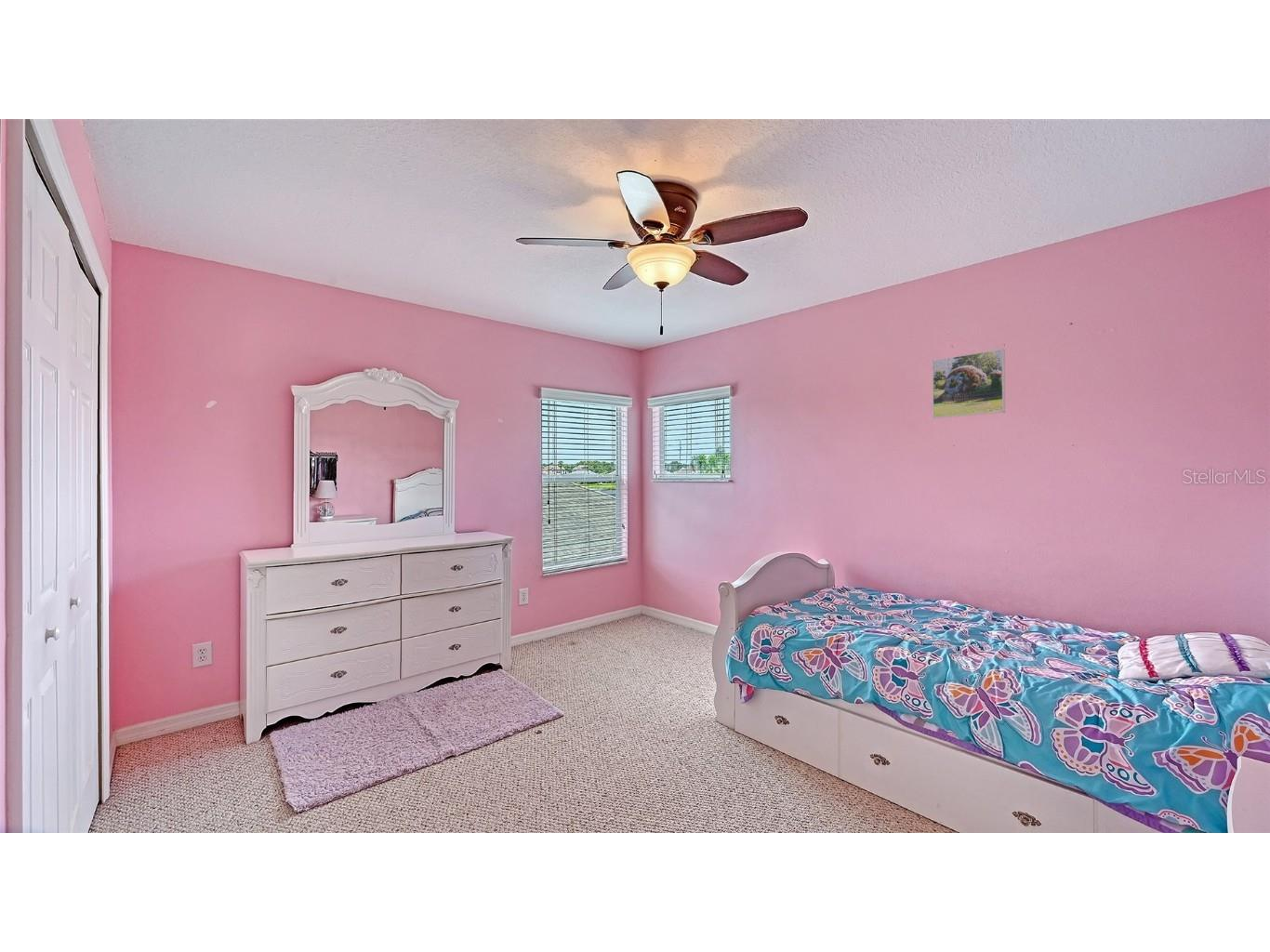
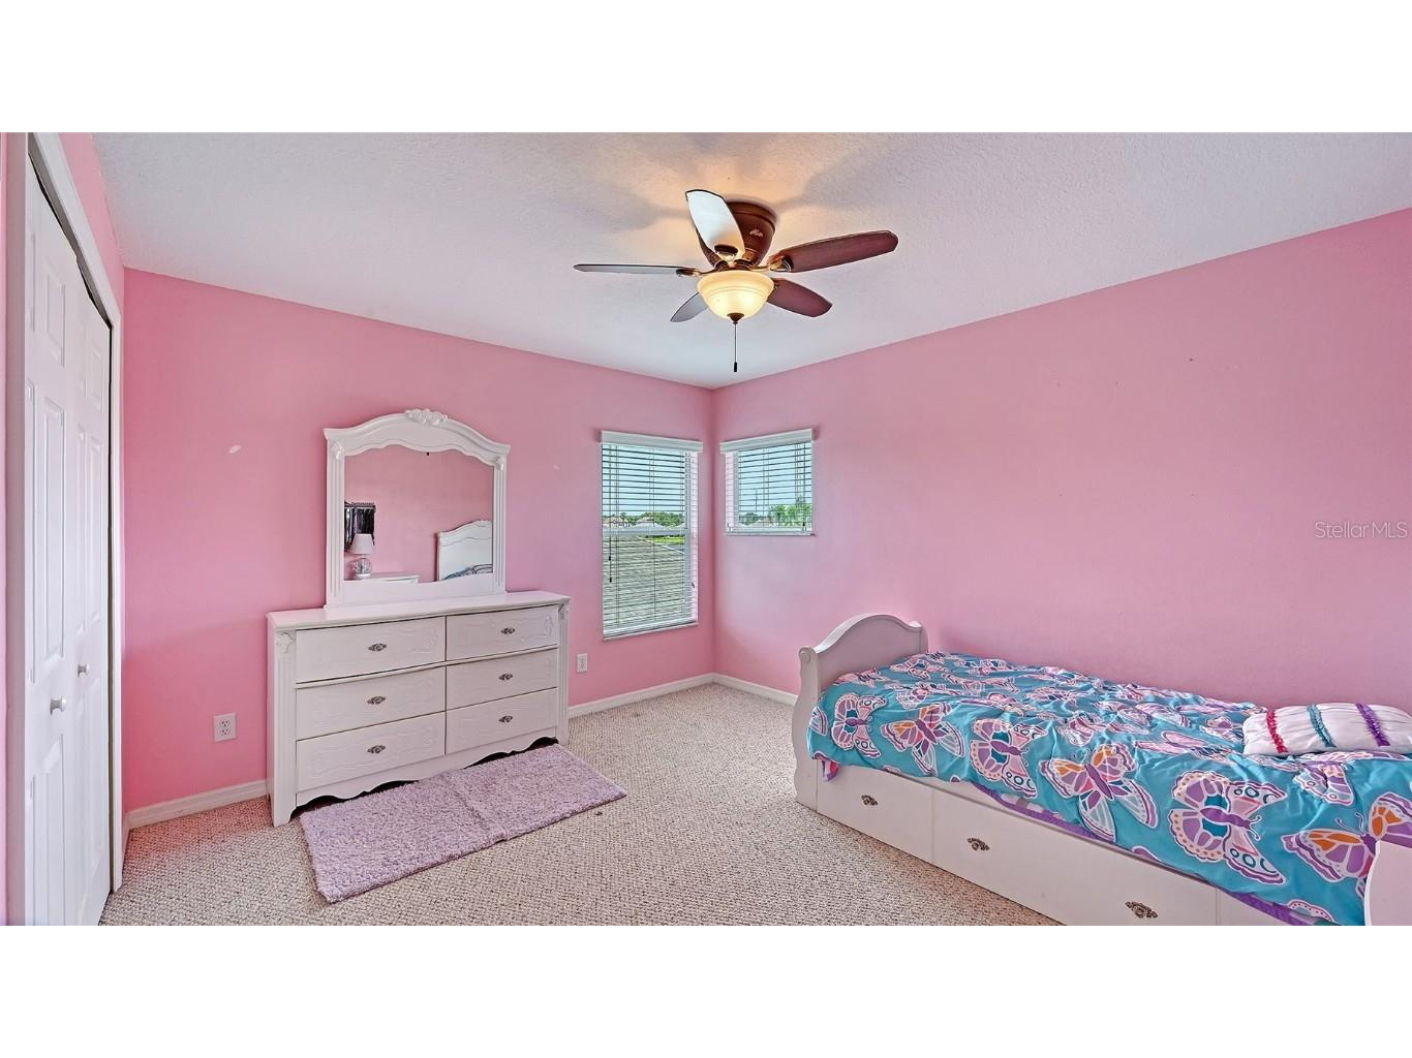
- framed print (967, 385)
